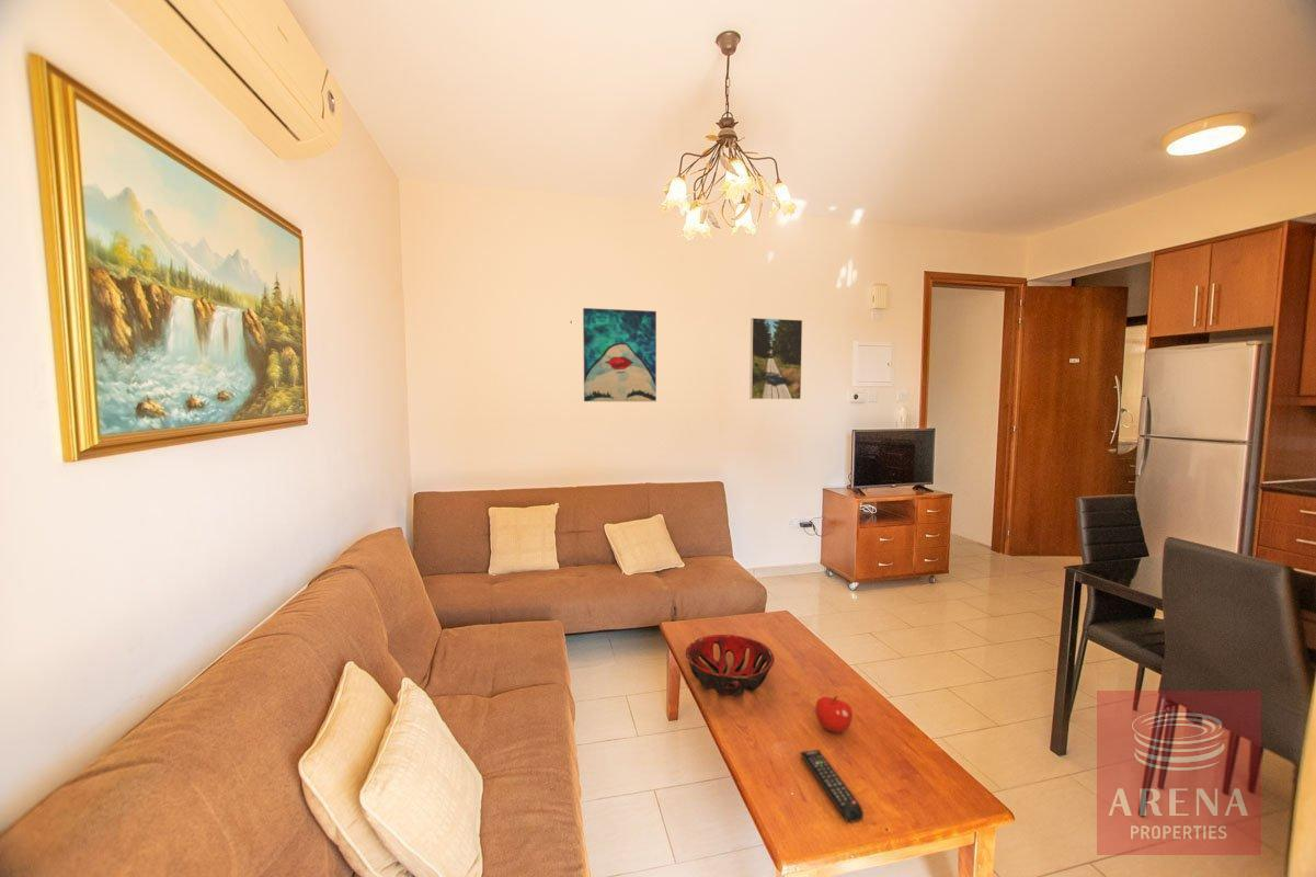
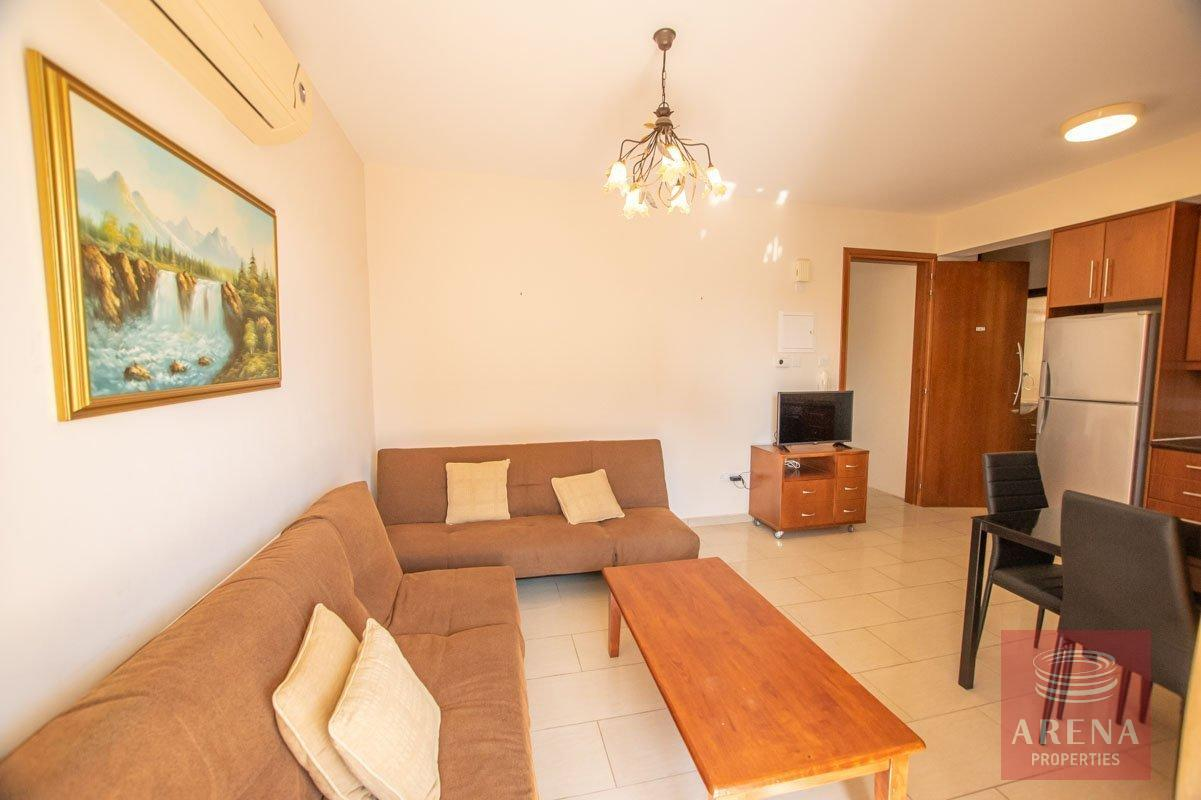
- decorative bowl (726, 667)
- fruit (833, 711)
- wall art (620, 355)
- remote control (828, 781)
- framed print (776, 358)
